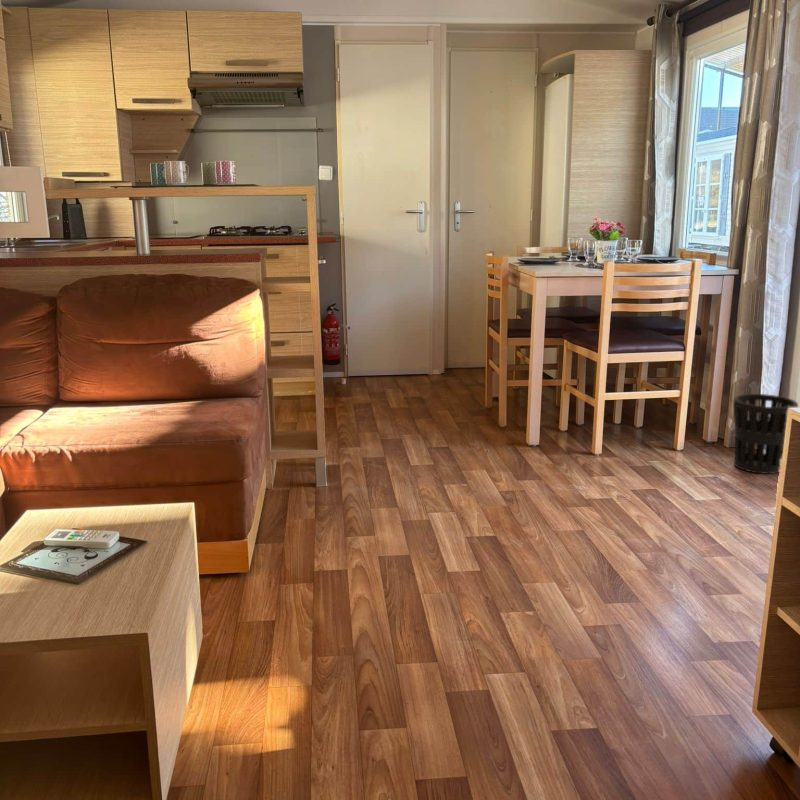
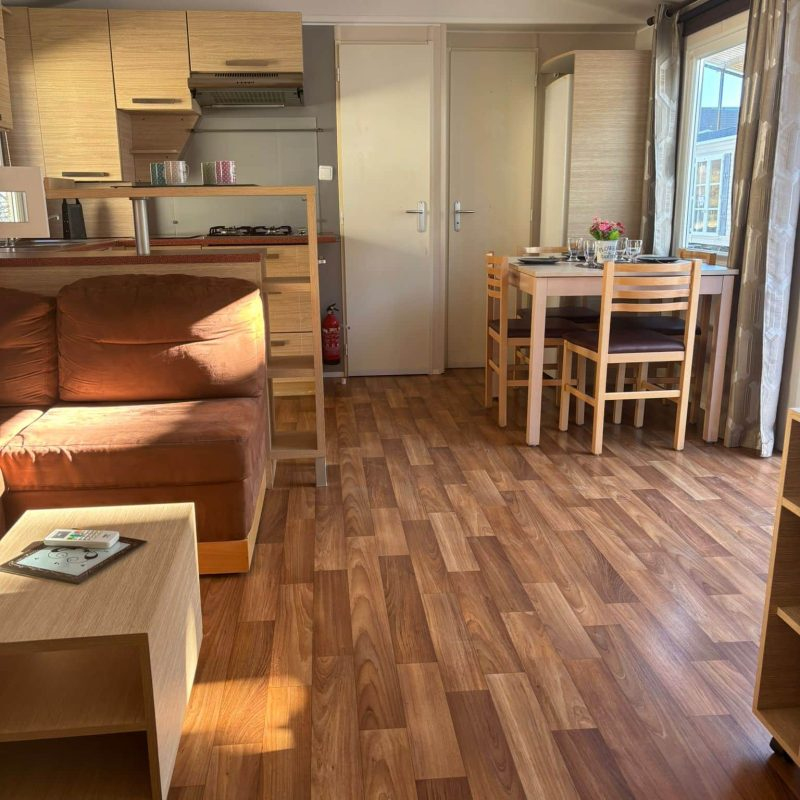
- wastebasket (761, 433)
